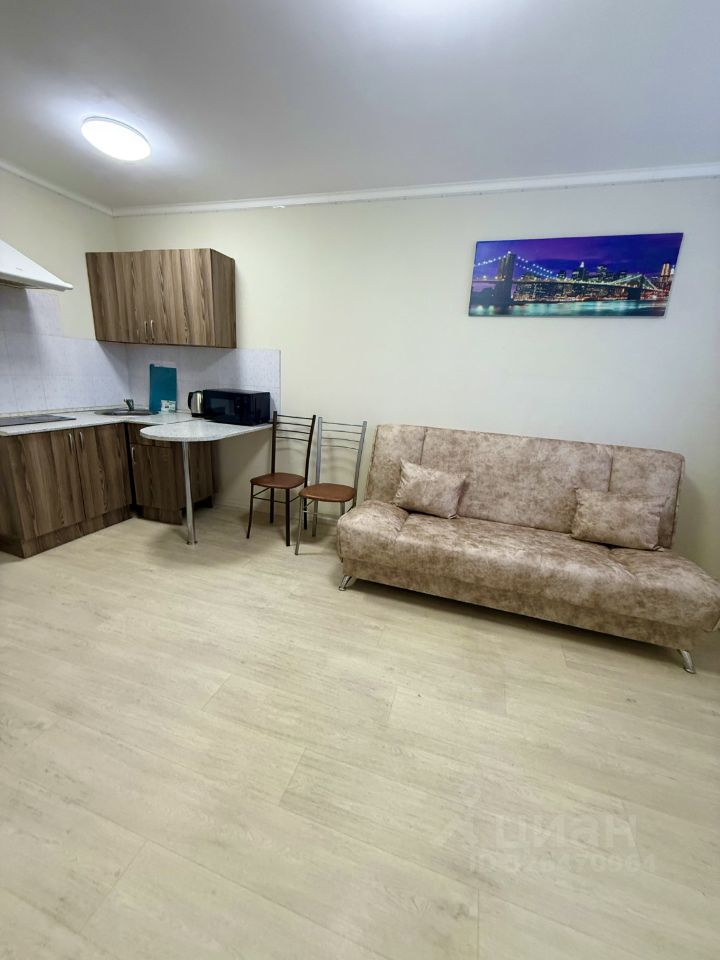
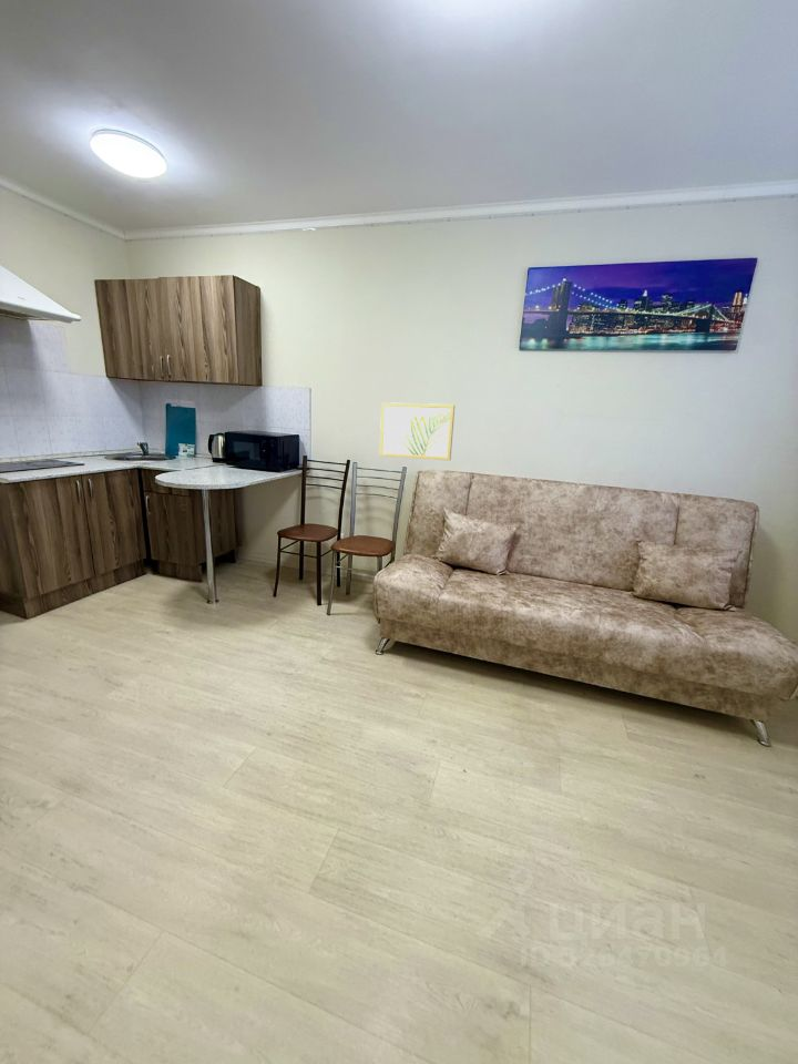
+ wall art (416, 431)
